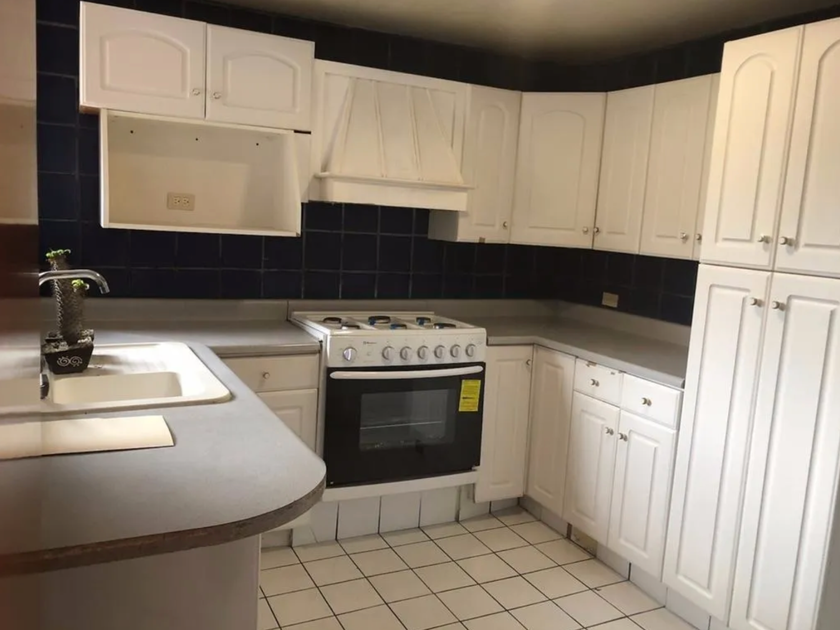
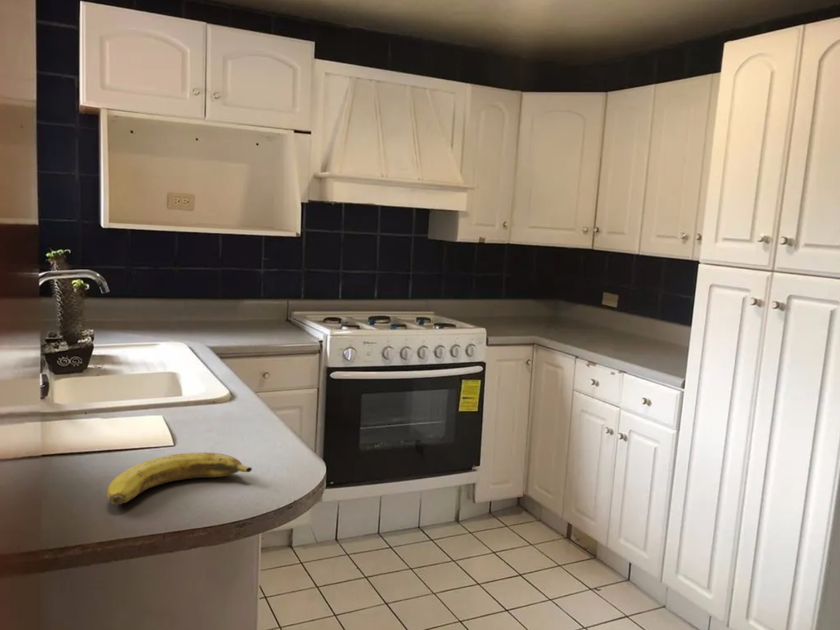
+ banana (183, 476)
